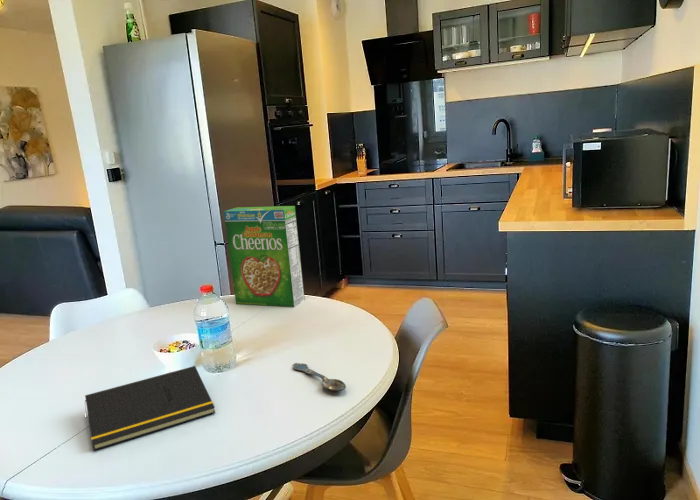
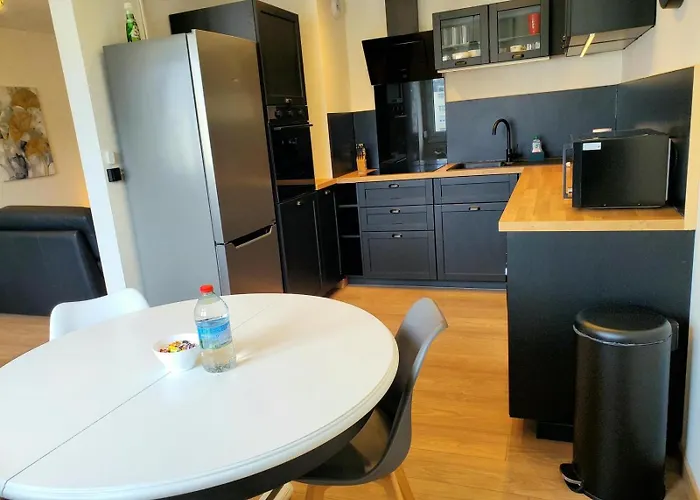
- spoon (317, 375)
- cereal box (264, 256)
- notepad (149, 403)
